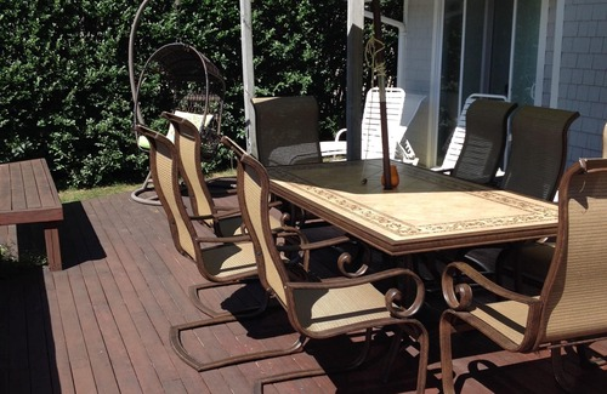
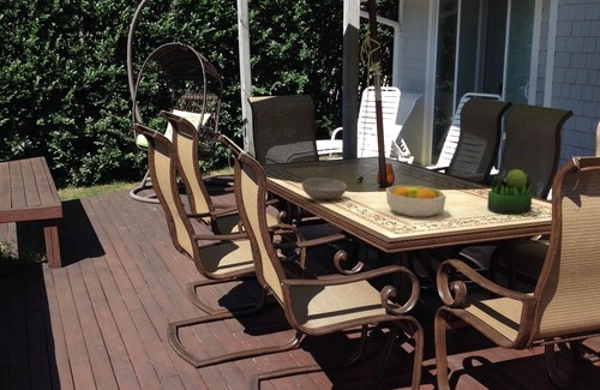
+ plant (510, 188)
+ bowl (324, 190)
+ fruit bowl (414, 197)
